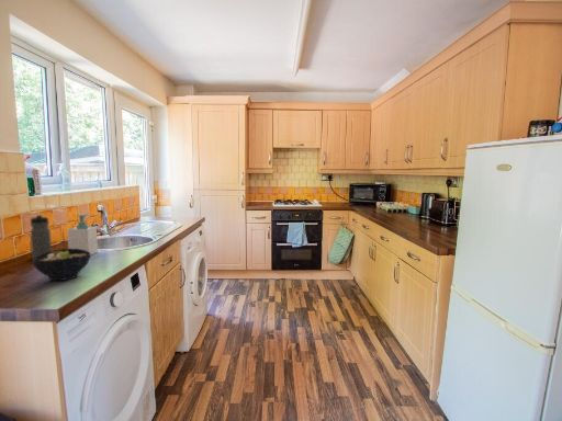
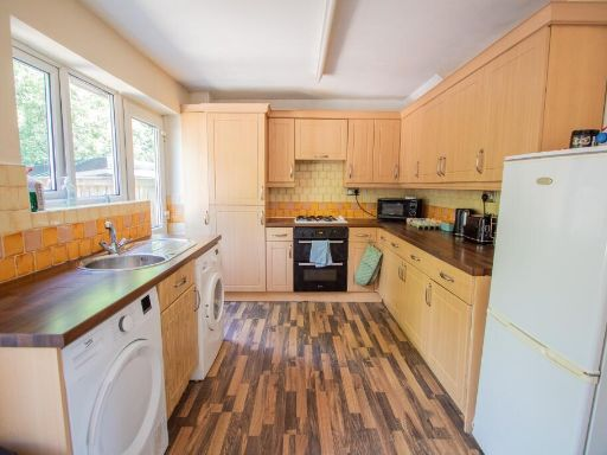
- bowl (63, 263)
- soap bottle (82, 235)
- water bottle (41, 236)
